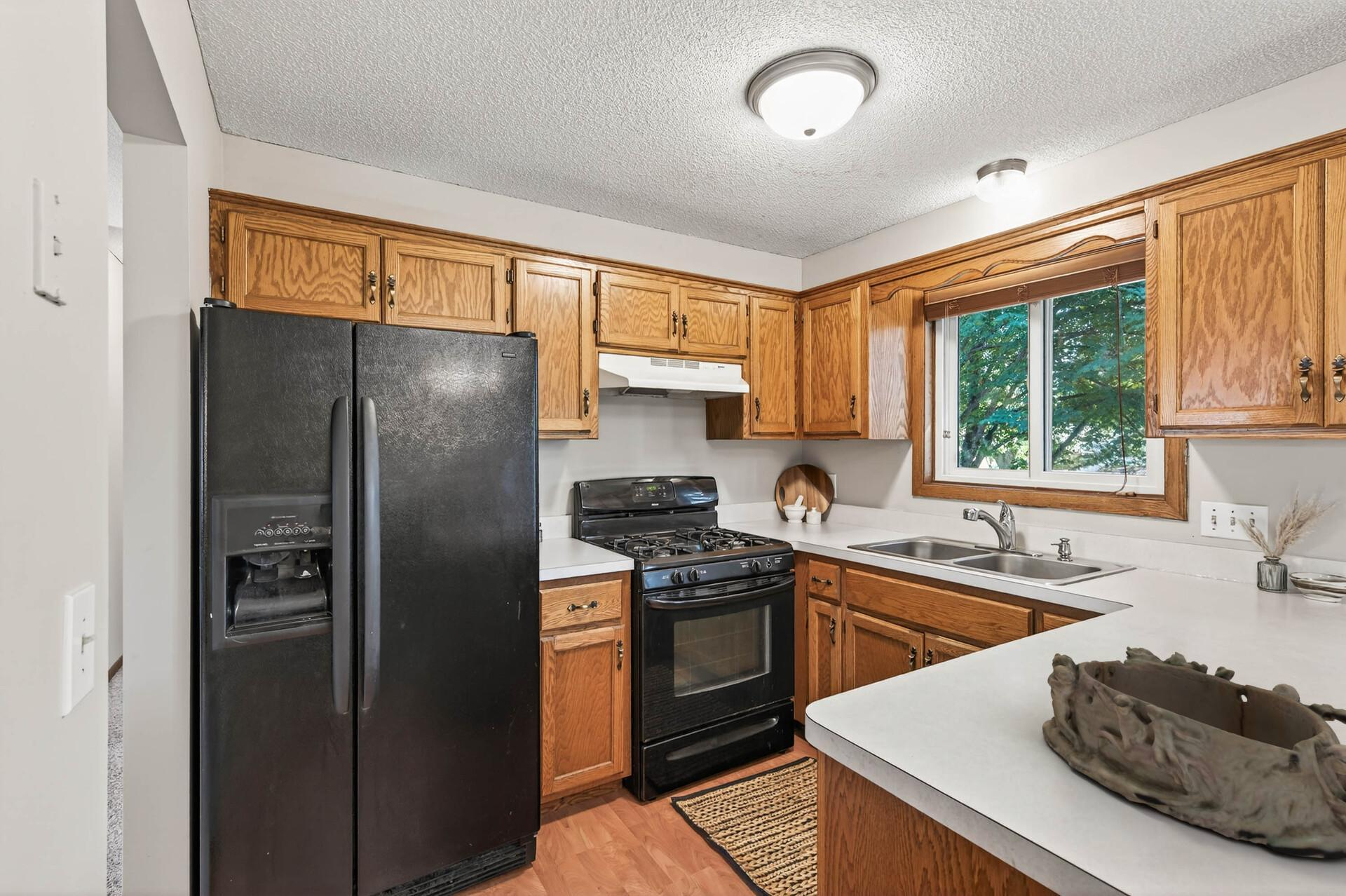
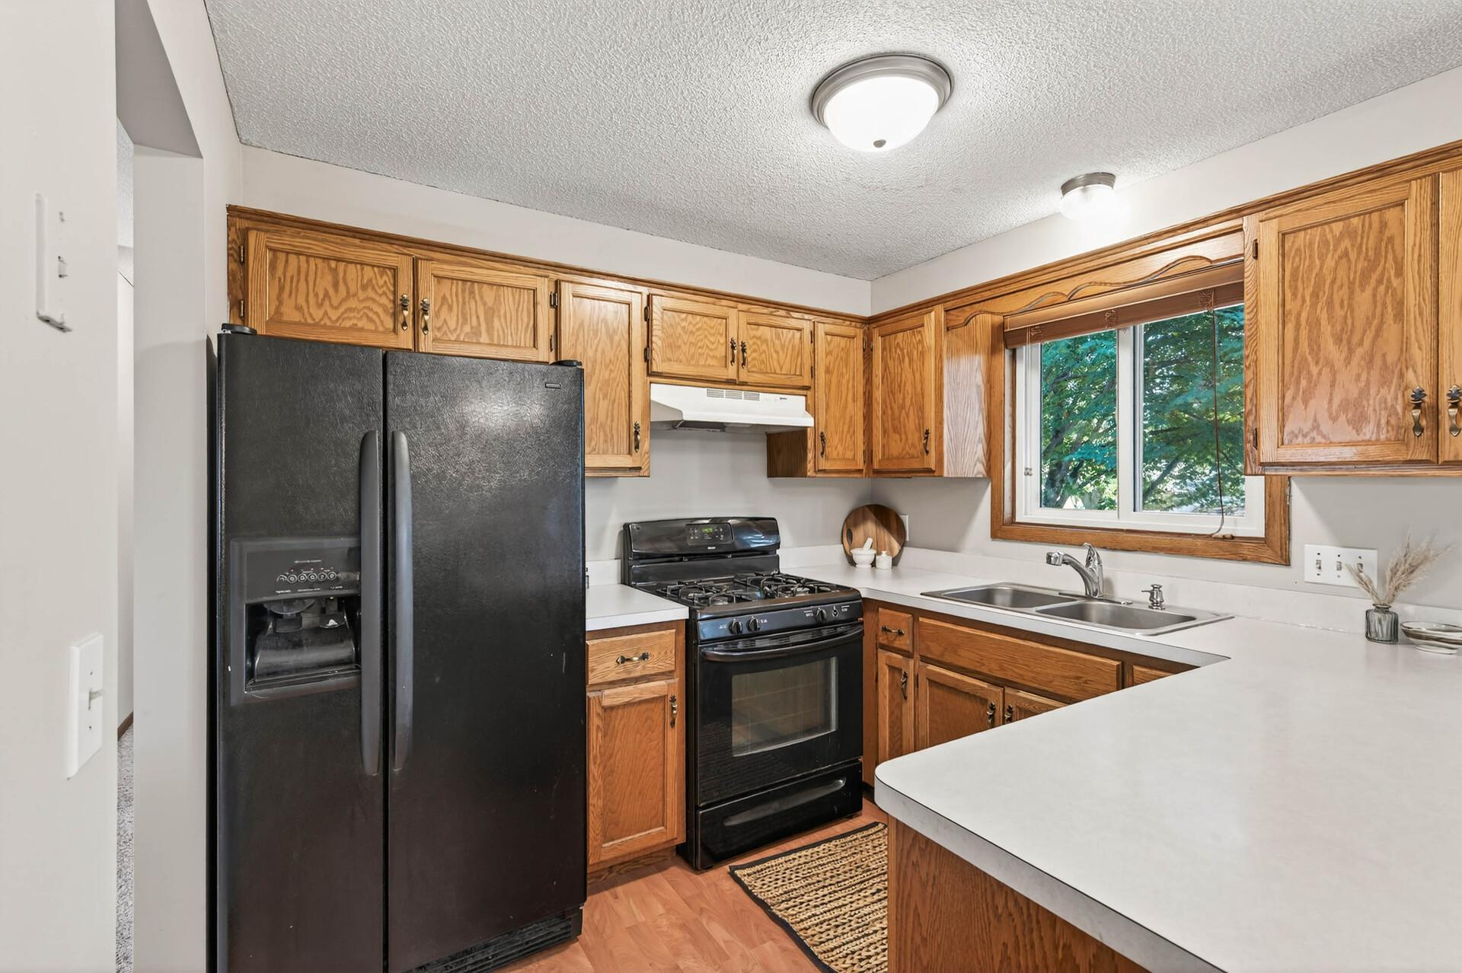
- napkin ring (1188, 725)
